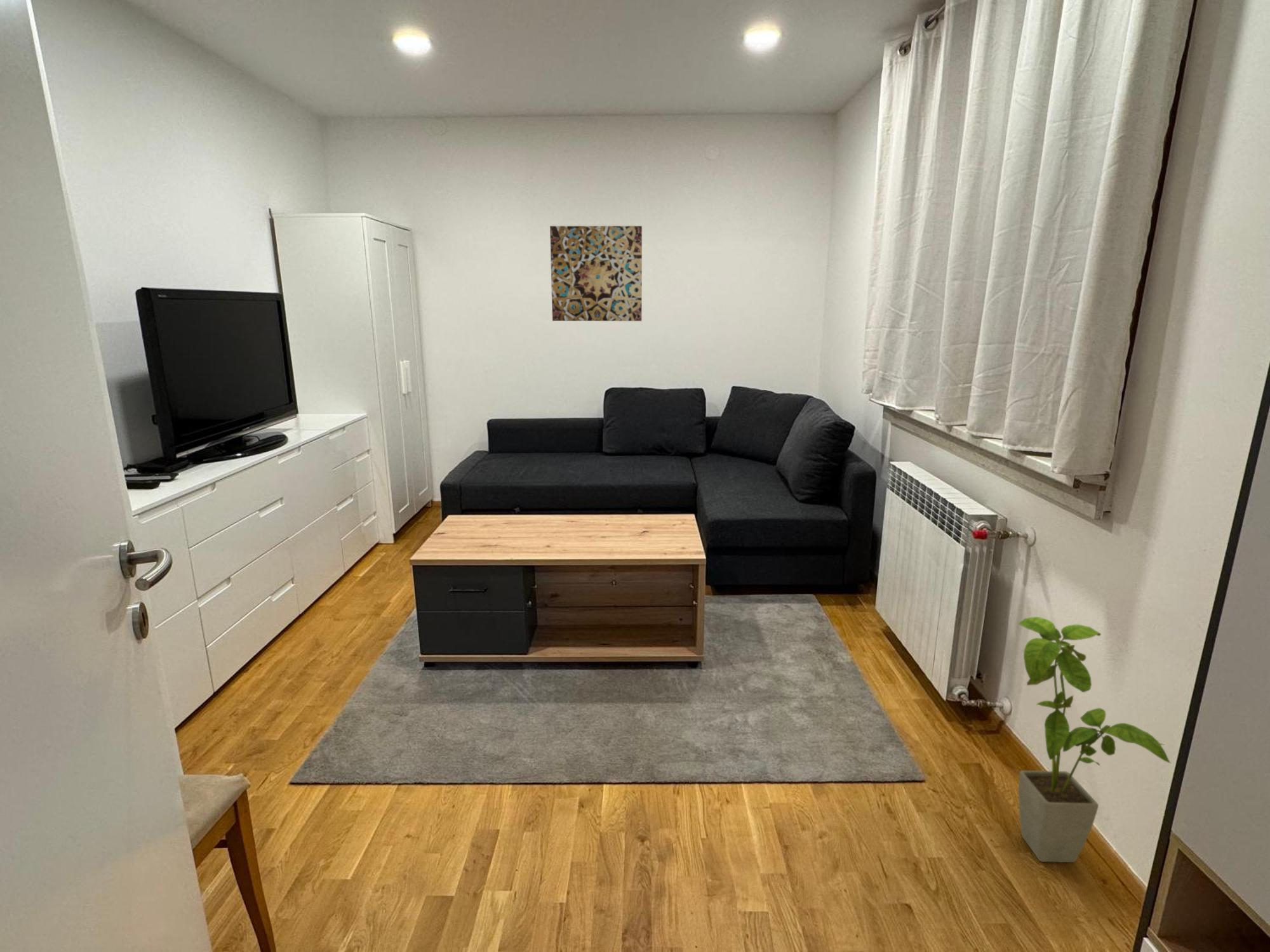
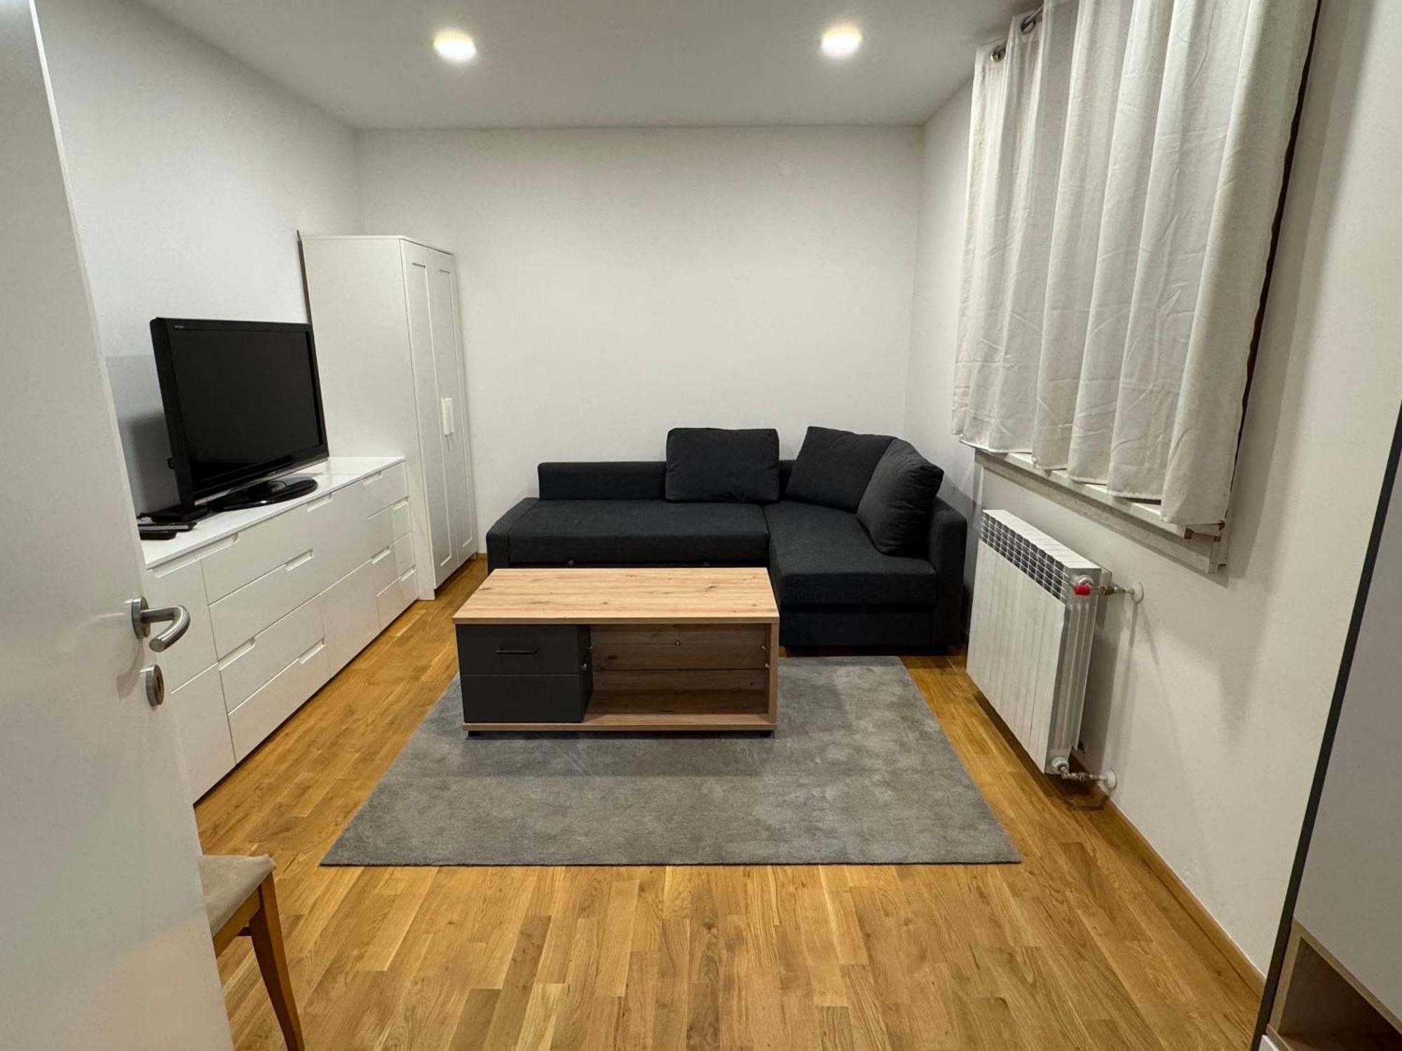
- house plant (1066, 751)
- wall art (596, 274)
